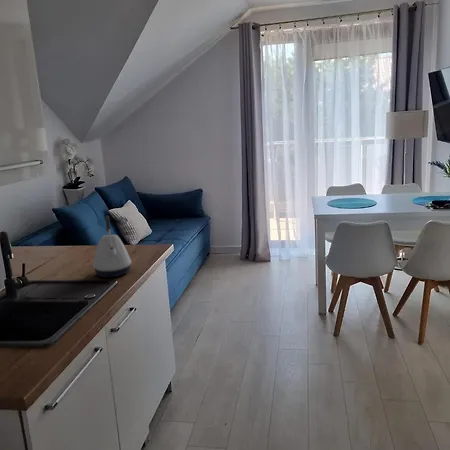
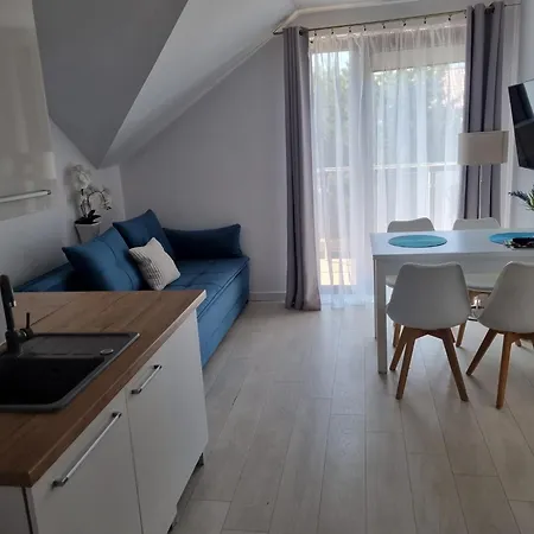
- kettle (110, 245)
